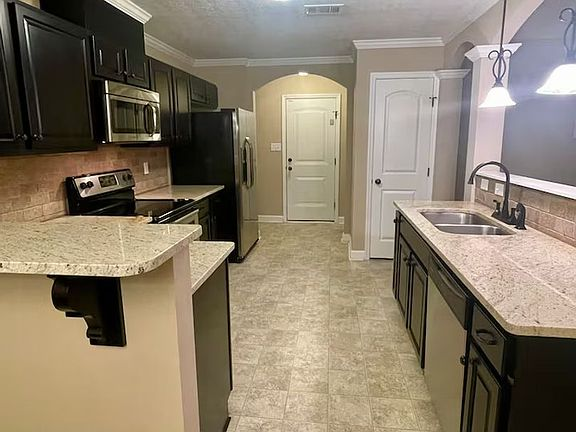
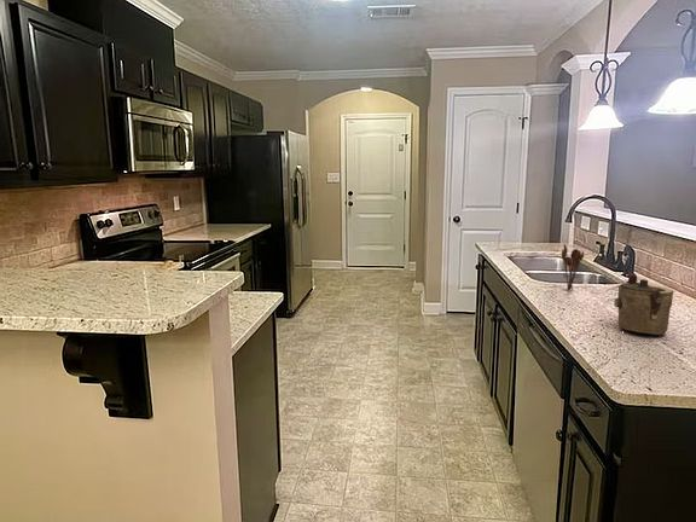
+ utensil holder (569, 267)
+ teapot (640, 302)
